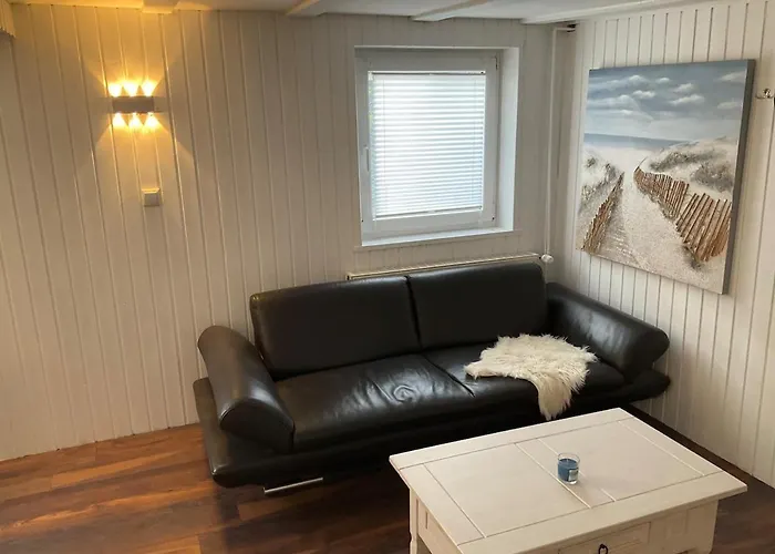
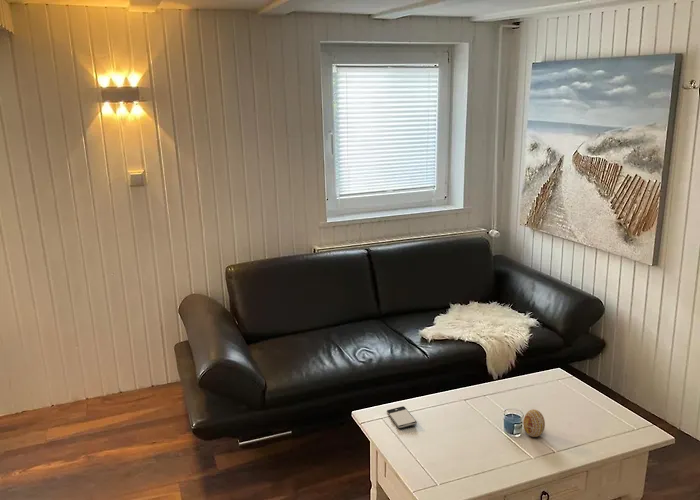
+ decorative egg (534, 423)
+ smartphone (401, 416)
